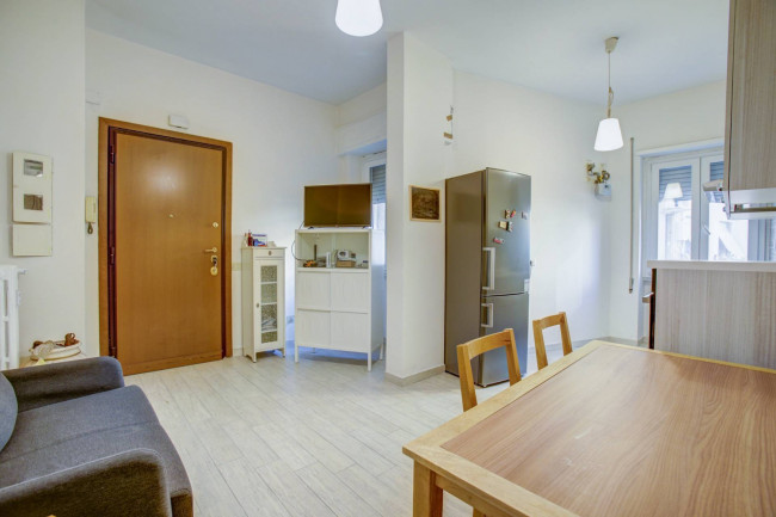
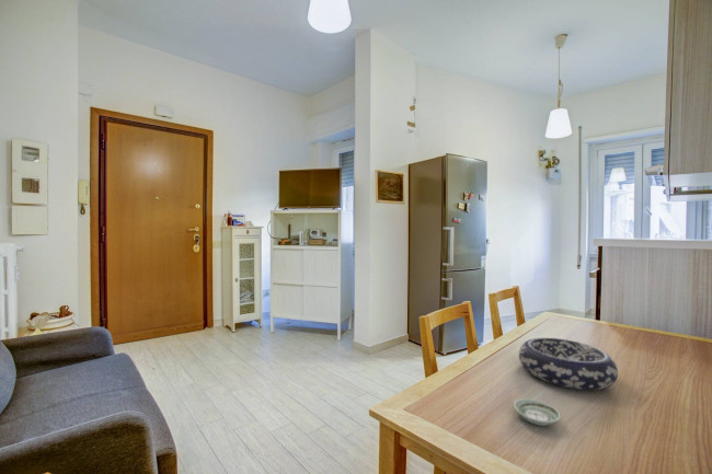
+ saucer (536, 414)
+ decorative bowl (564, 361)
